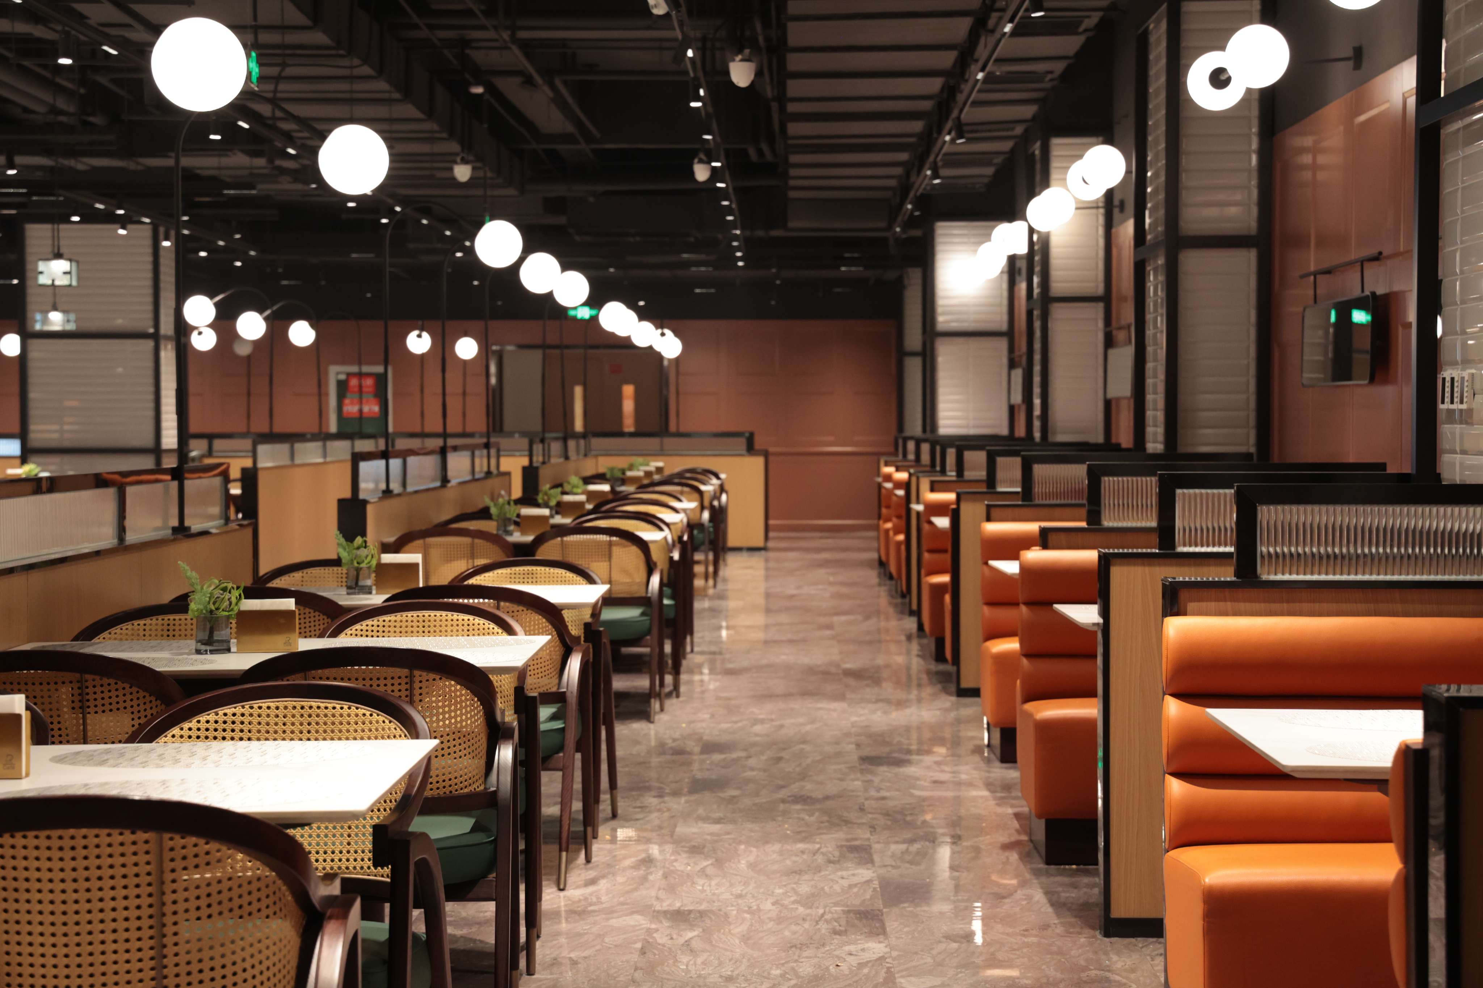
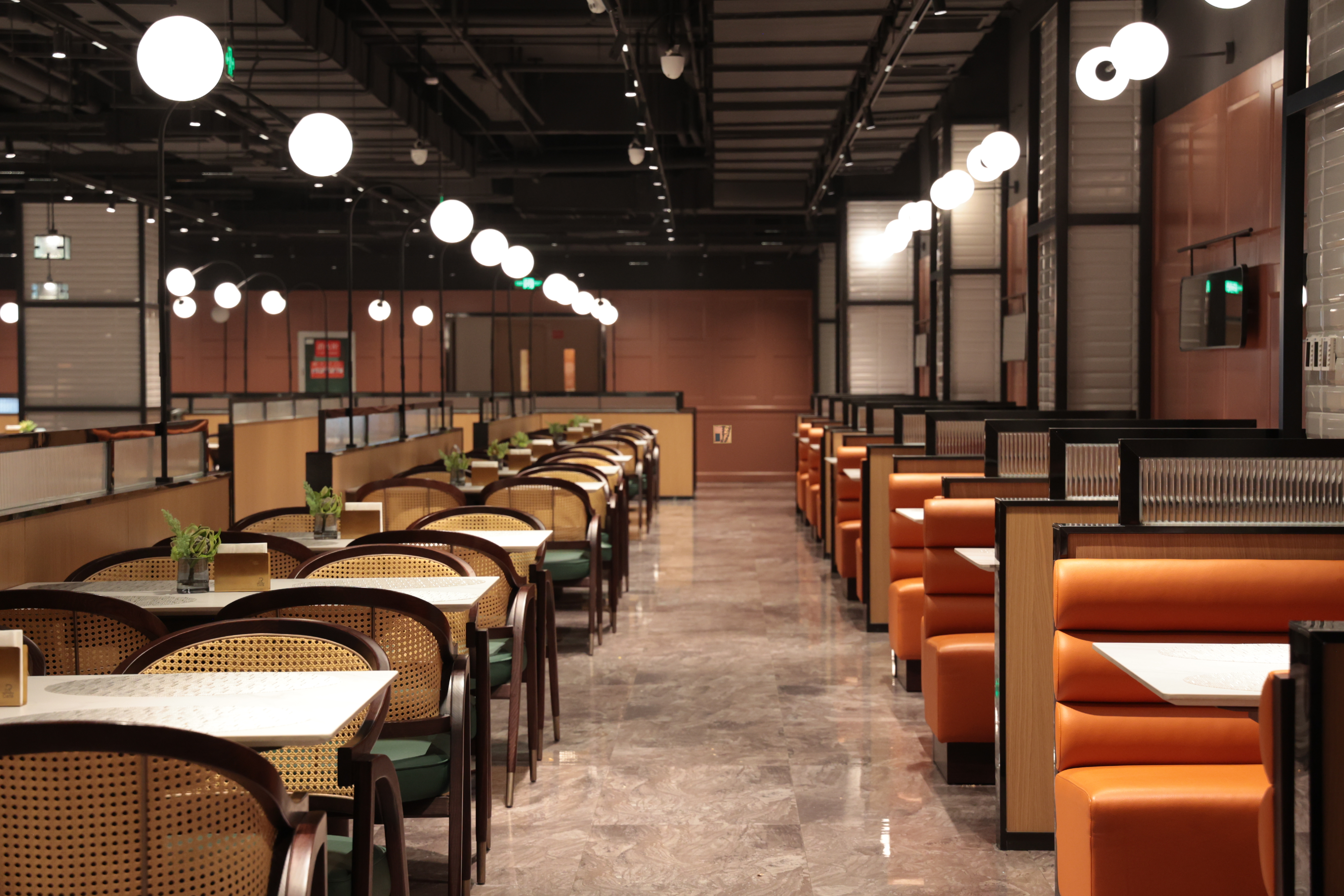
+ wall art (722, 434)
